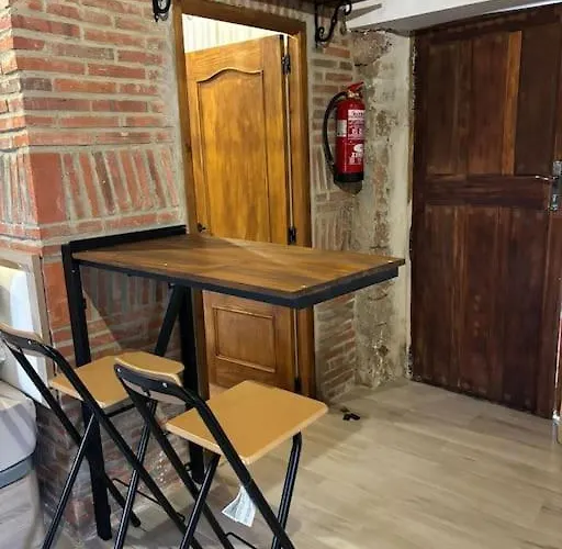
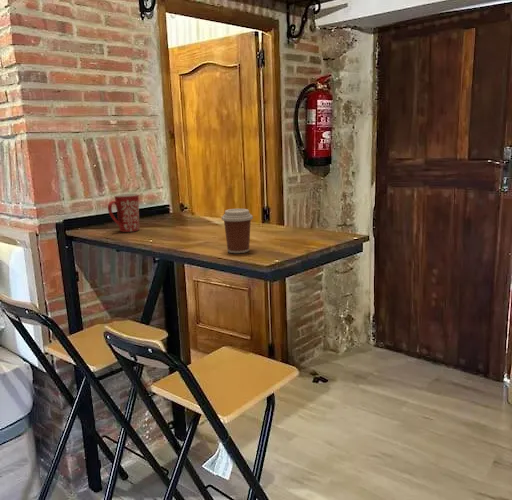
+ coffee cup (237, 230)
+ mug (123, 213)
